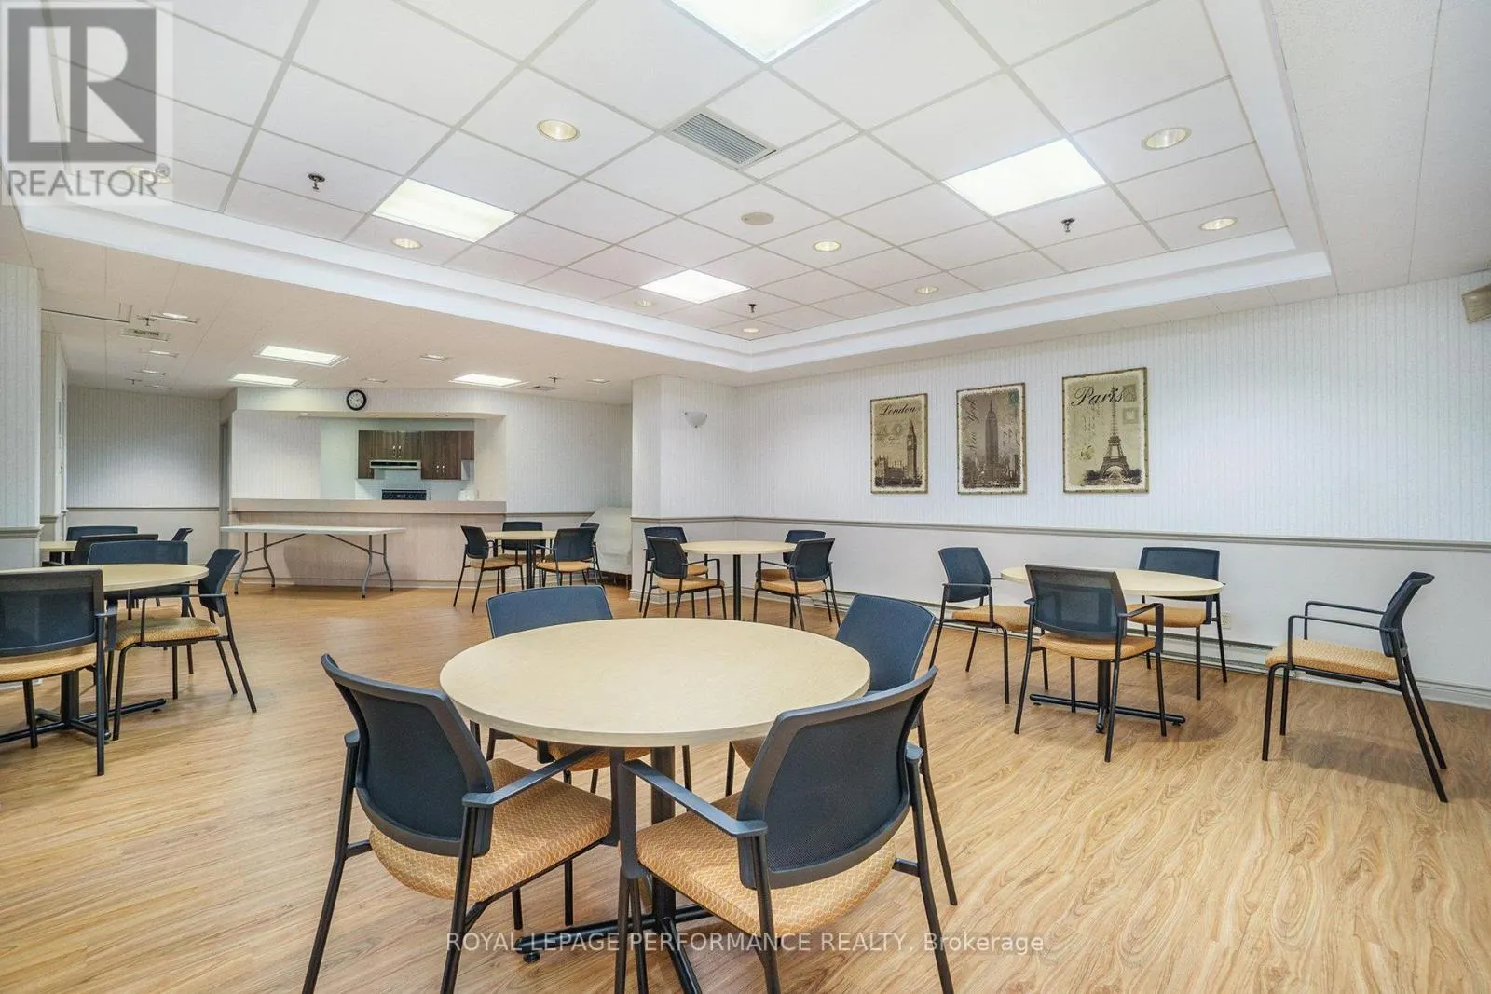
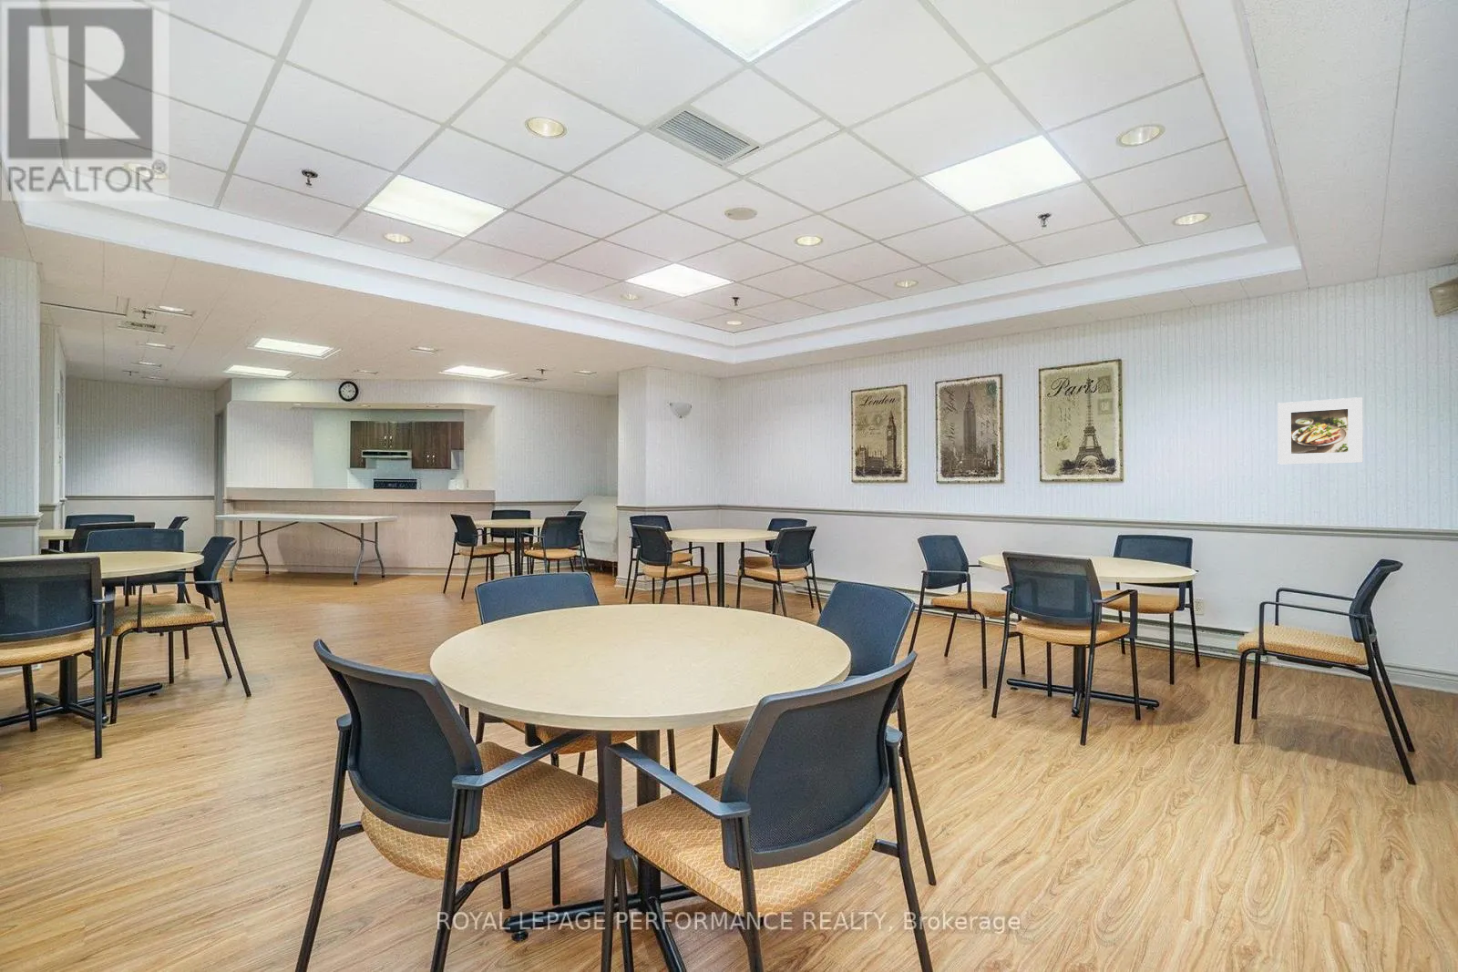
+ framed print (1318, 432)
